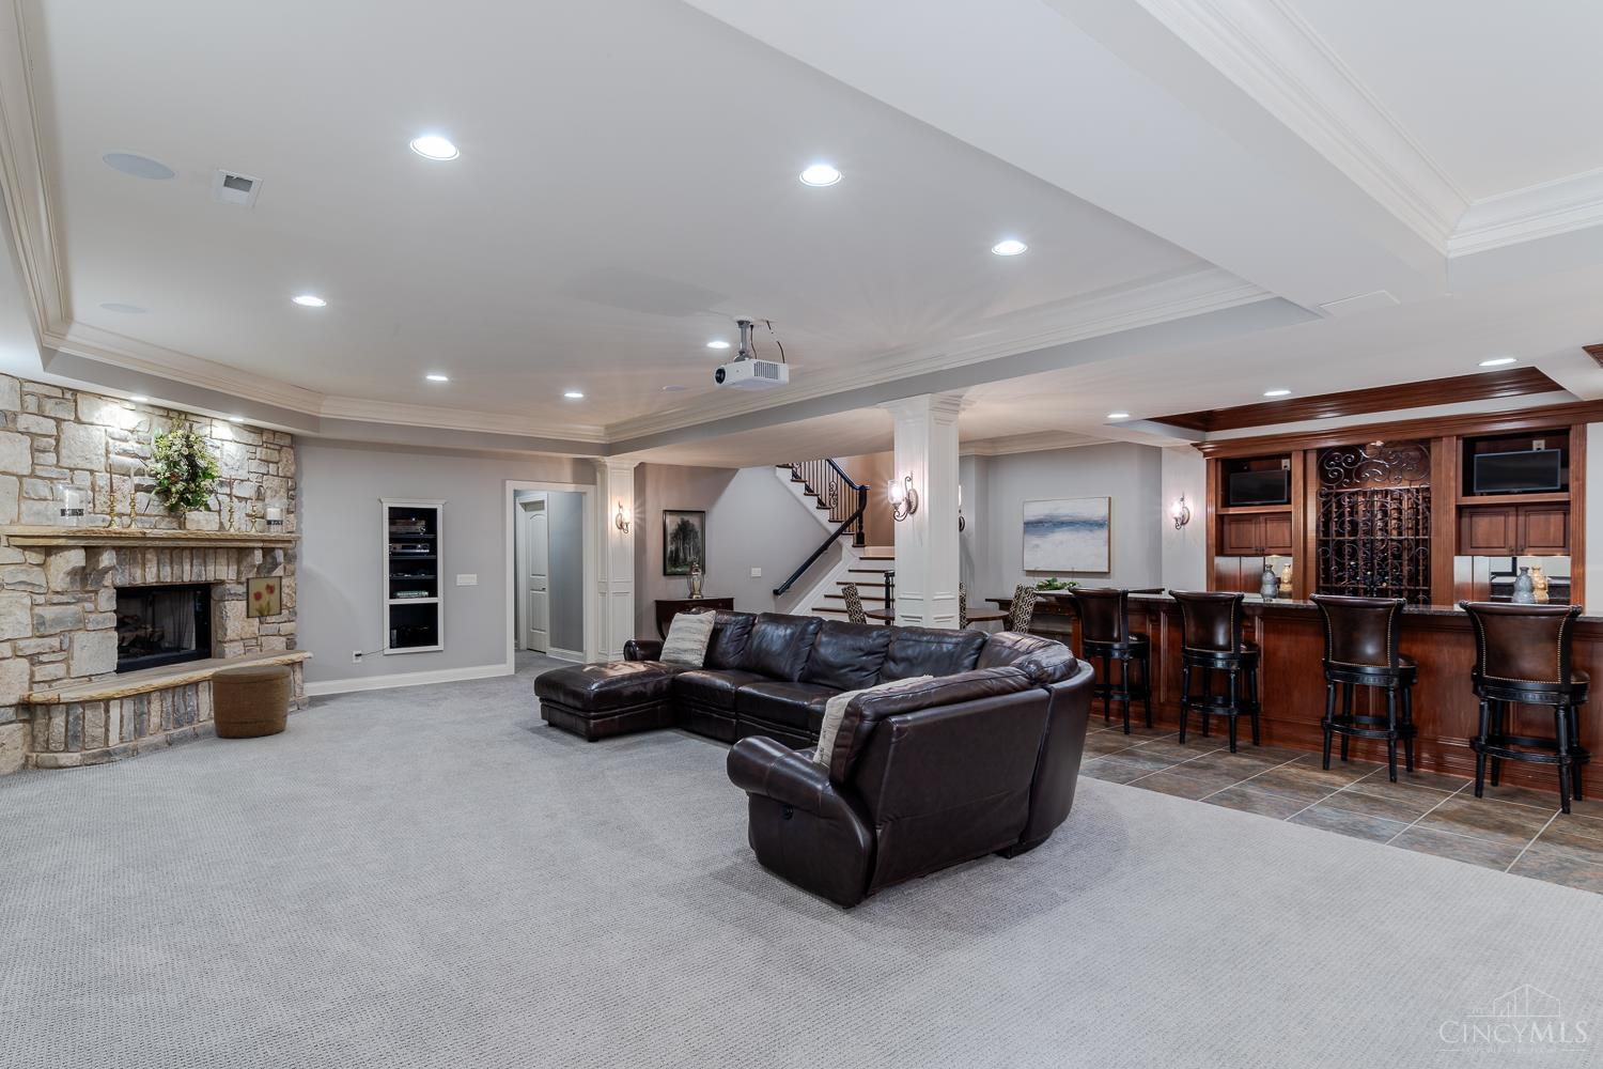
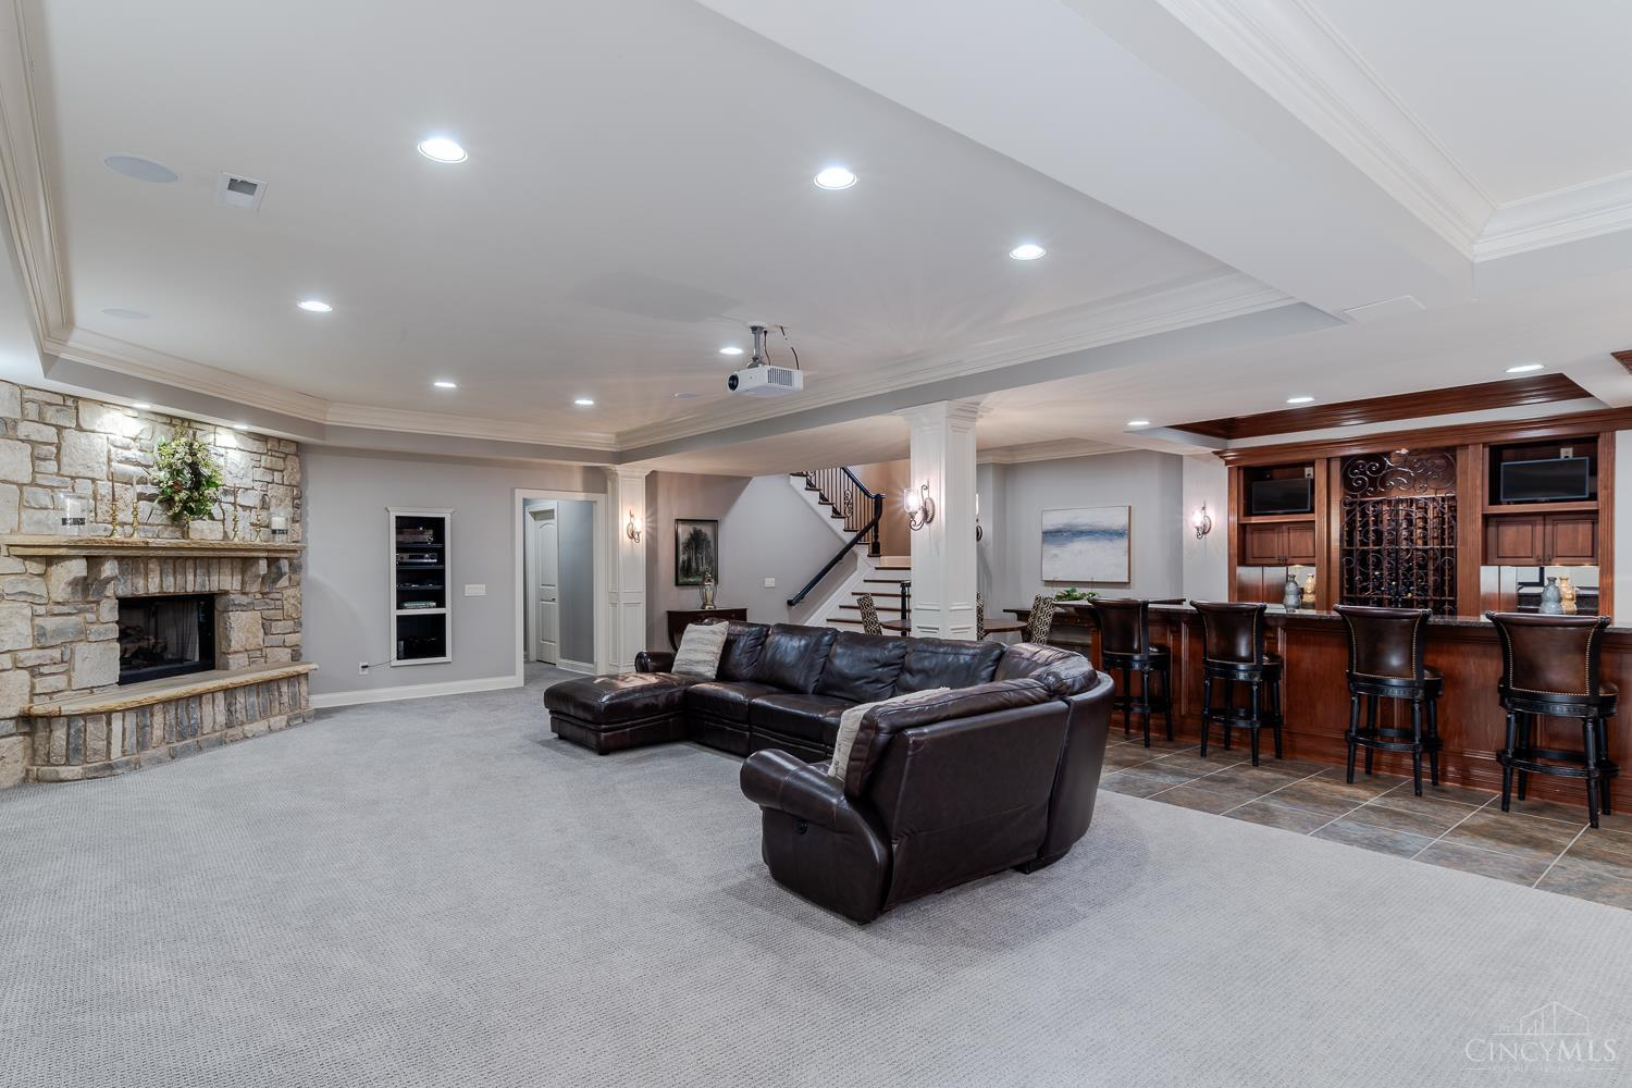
- basket (252, 700)
- wall art (262, 597)
